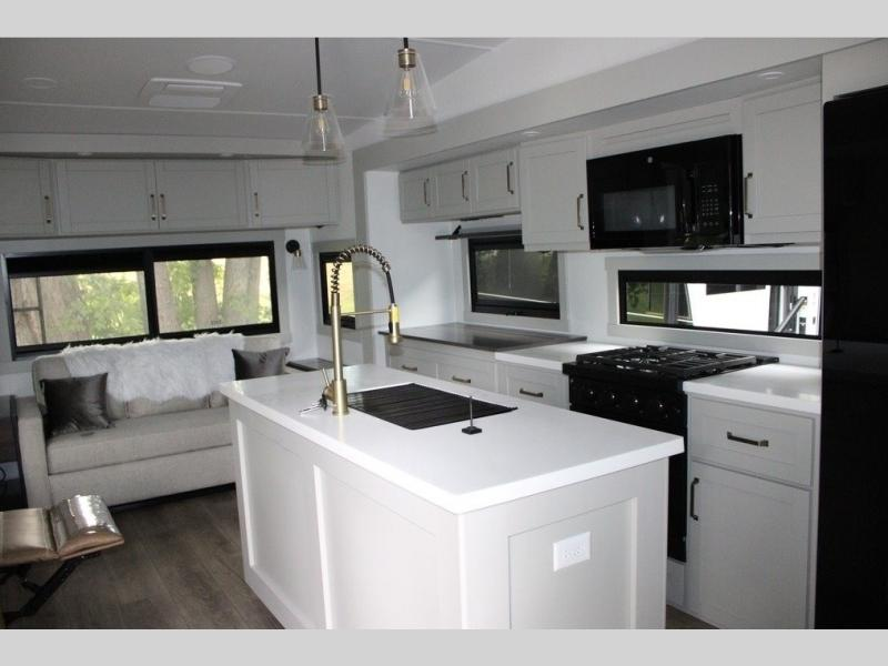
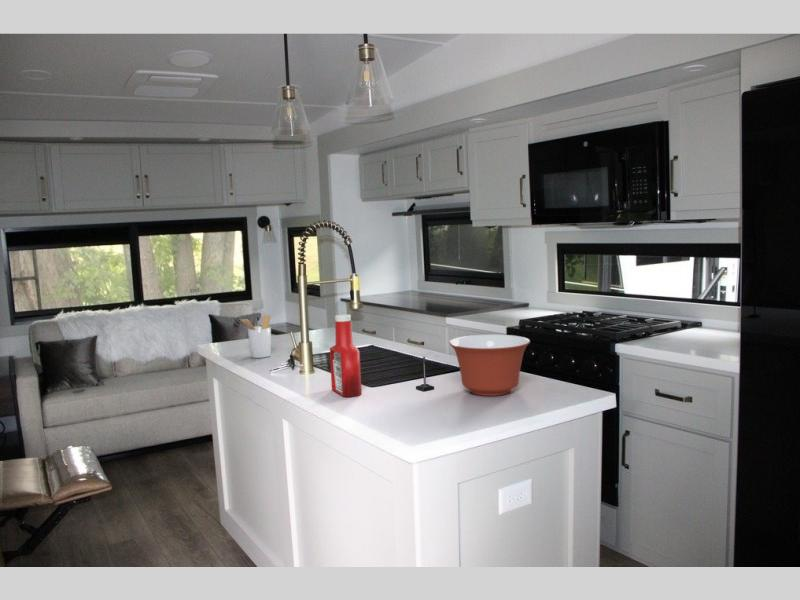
+ soap bottle (344, 353)
+ mixing bowl (489, 366)
+ utensil holder (255, 336)
